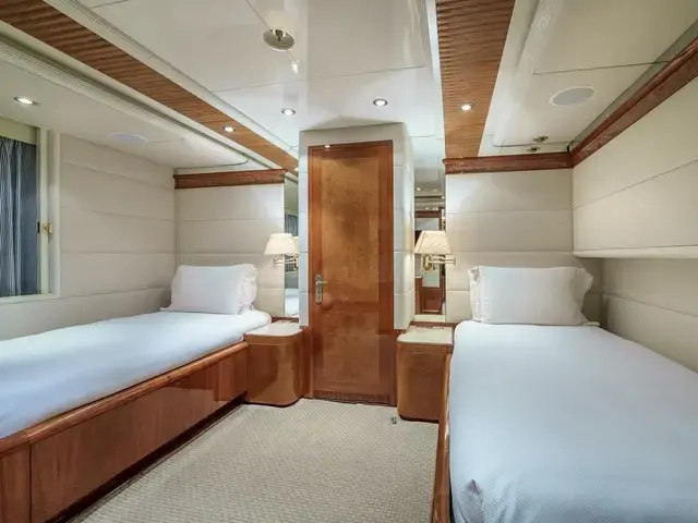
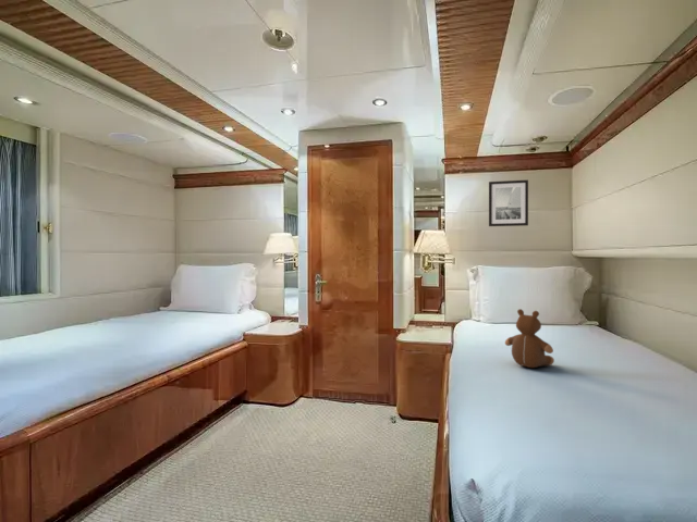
+ wall art (508, 203)
+ teddy bear (531, 337)
